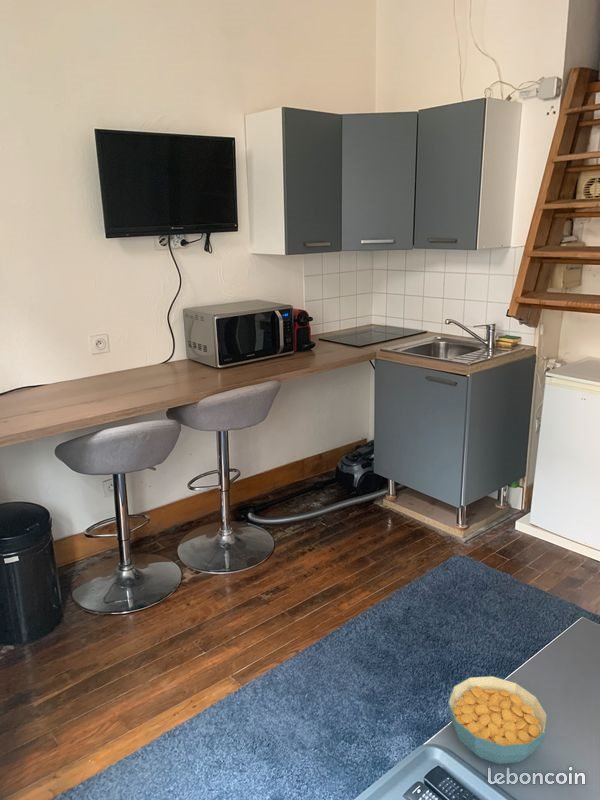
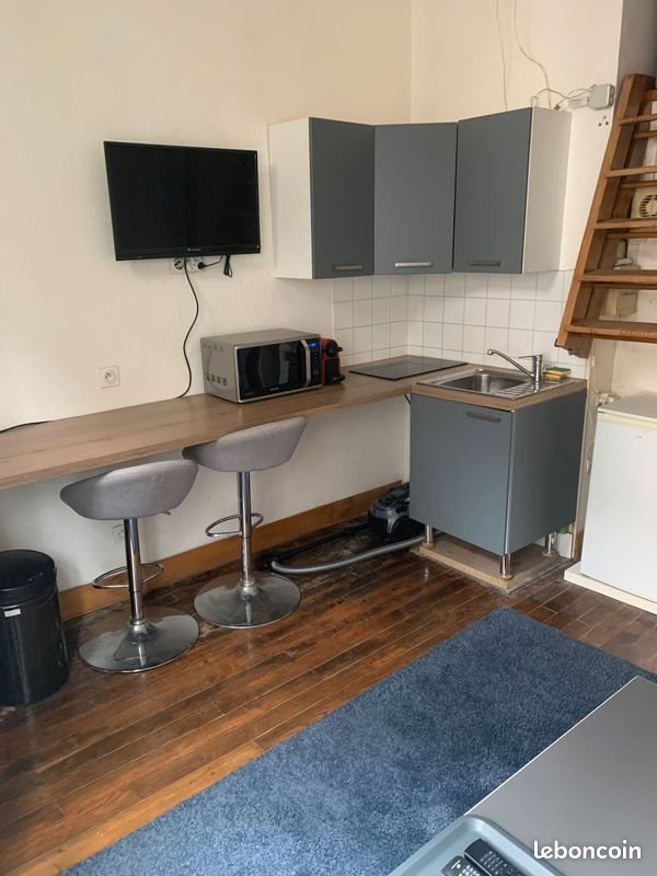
- cereal bowl (495, 727)
